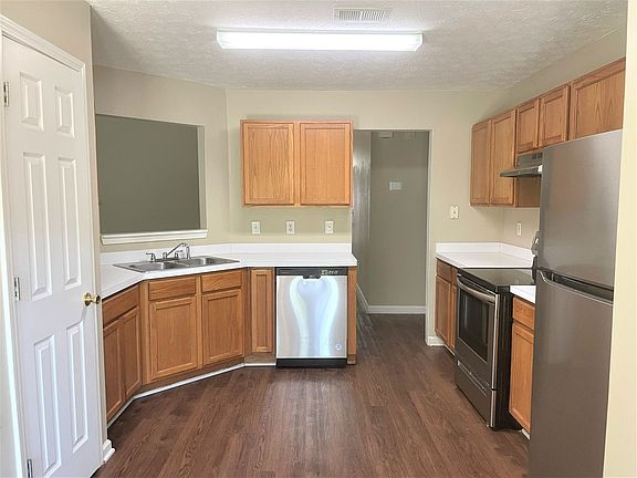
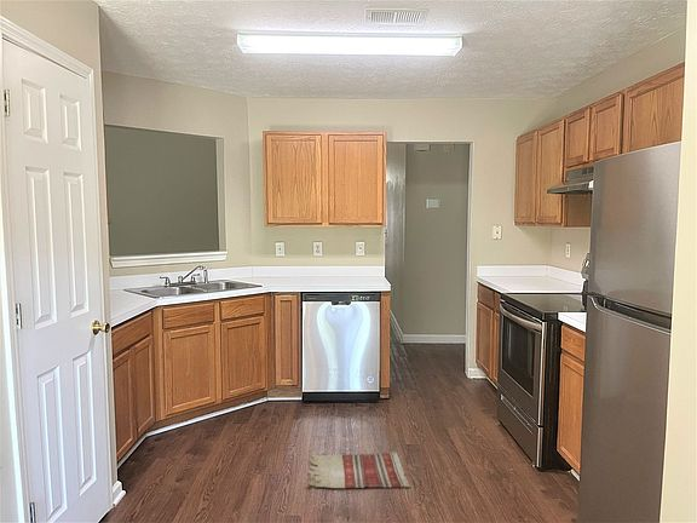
+ rug (355, 469)
